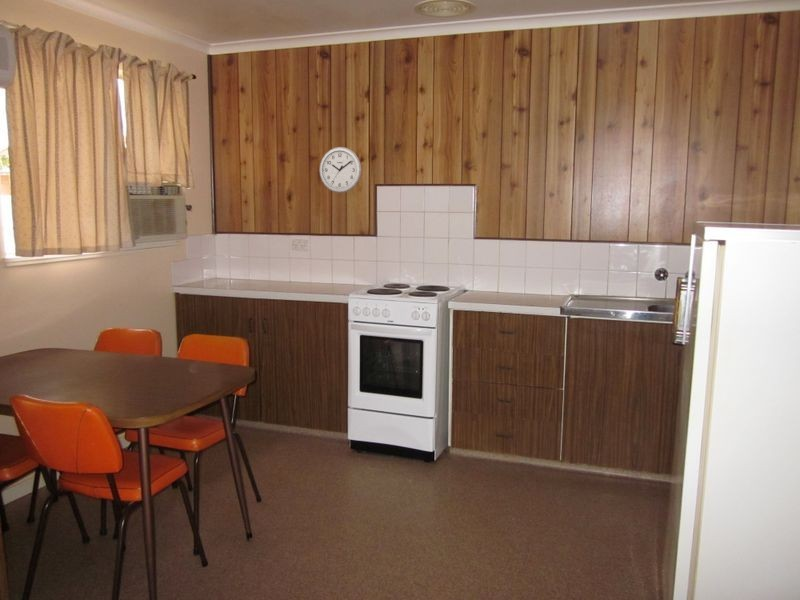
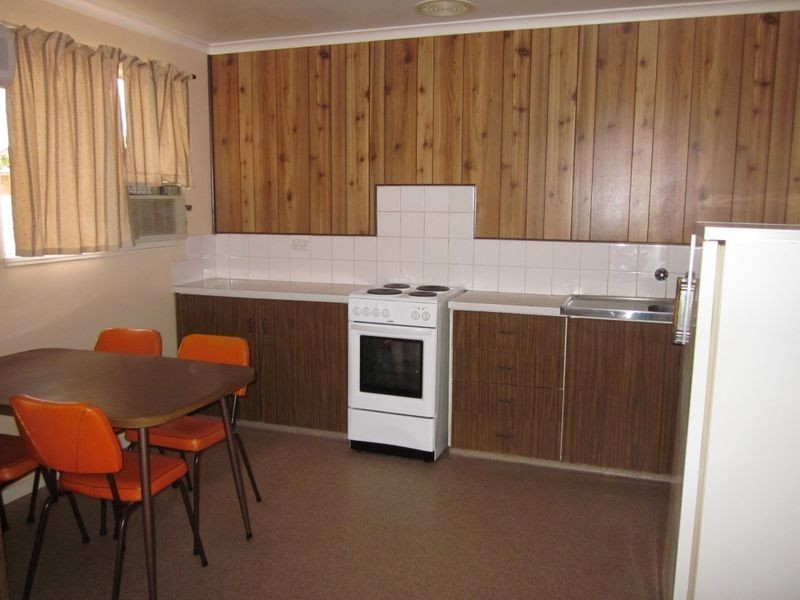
- wall clock (339, 170)
